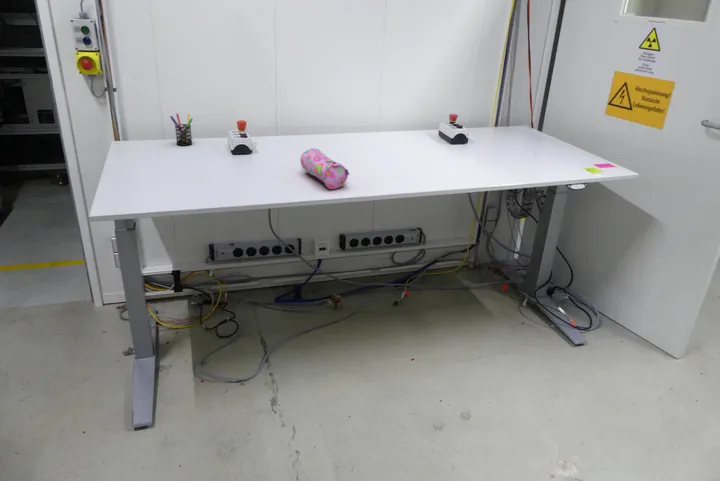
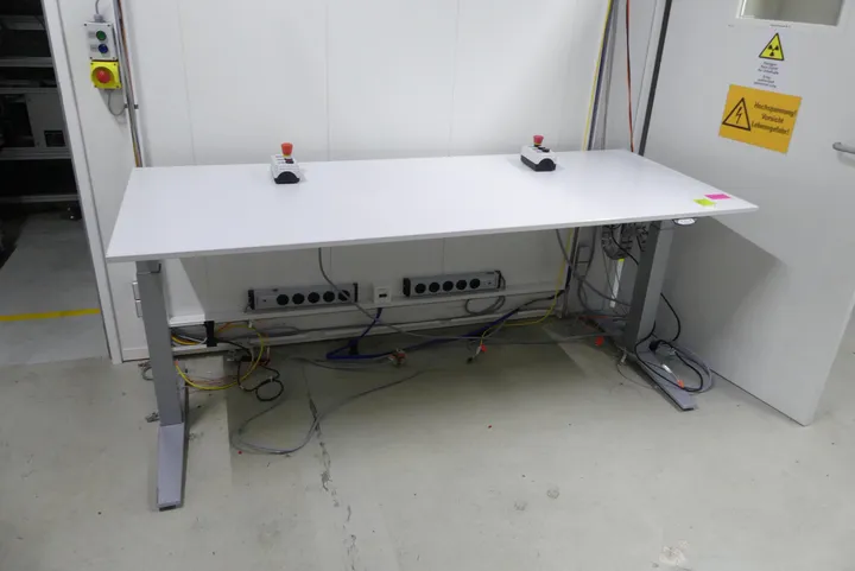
- pencil case (323, 167)
- pen holder (183, 128)
